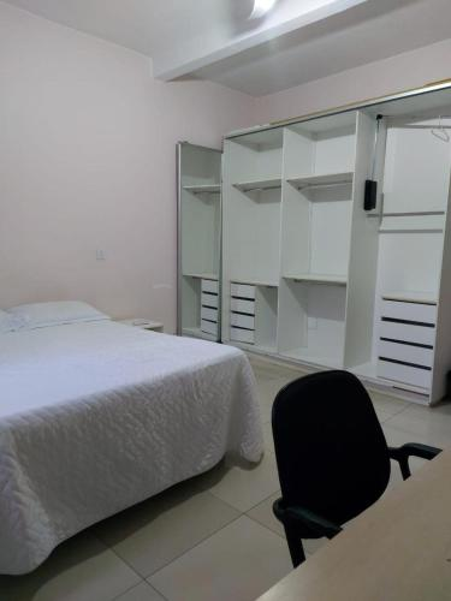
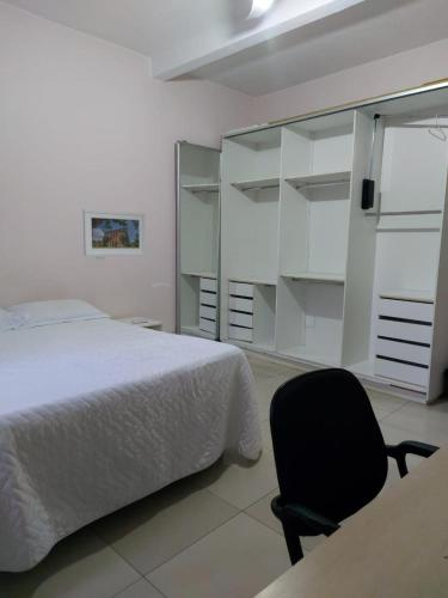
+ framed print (116, 233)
